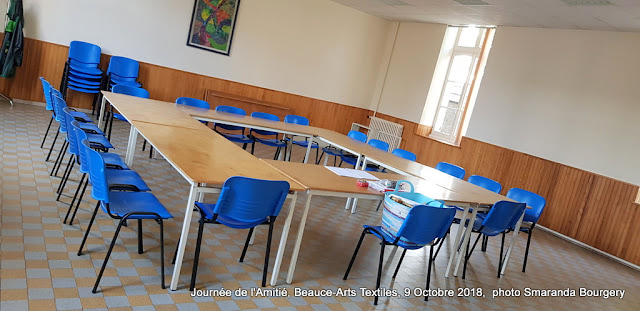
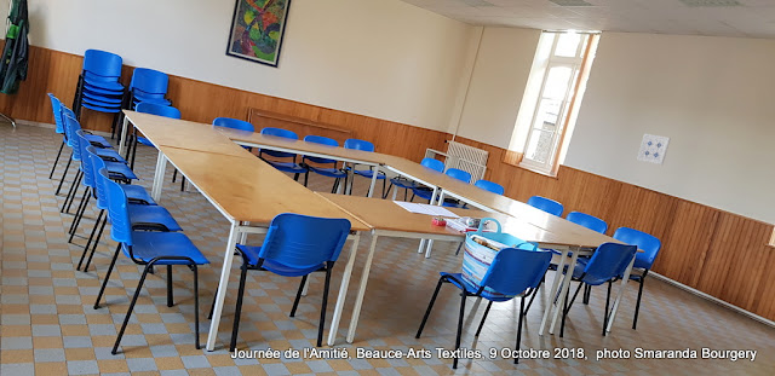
+ wall art (653, 149)
